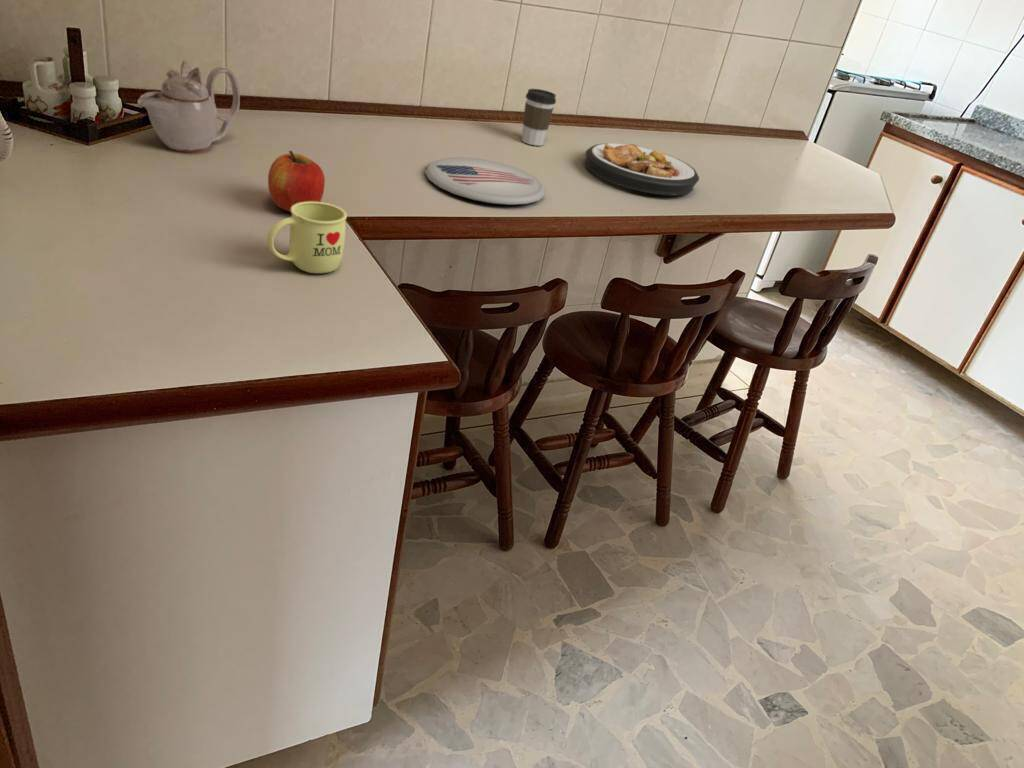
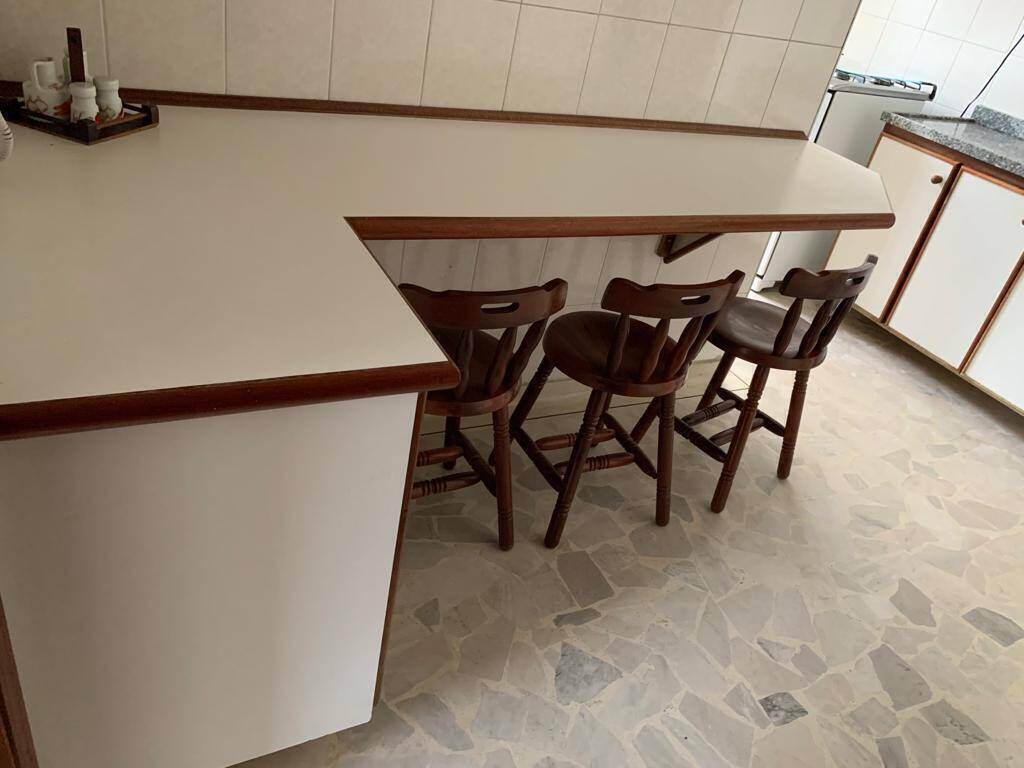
- plate (486, 178)
- coffee cup (537, 117)
- plate (642, 163)
- teapot (190, 106)
- apple (296, 180)
- mug (307, 240)
